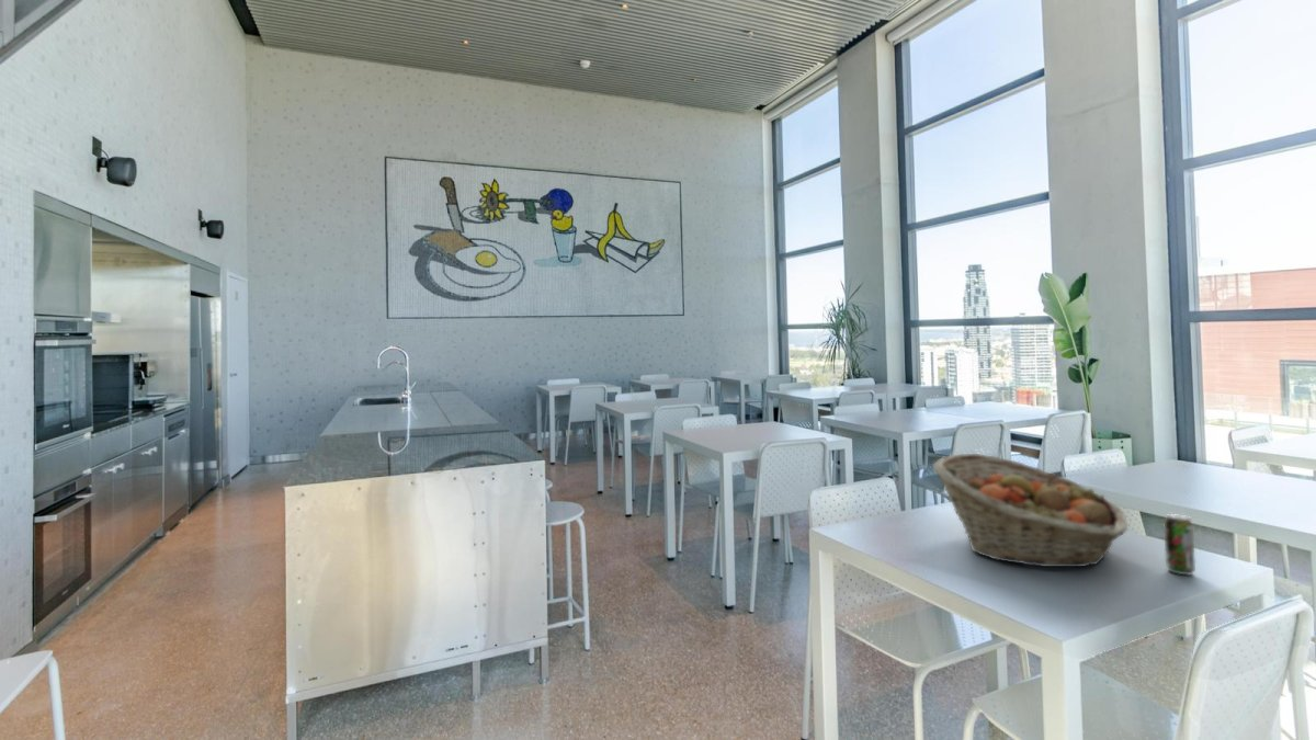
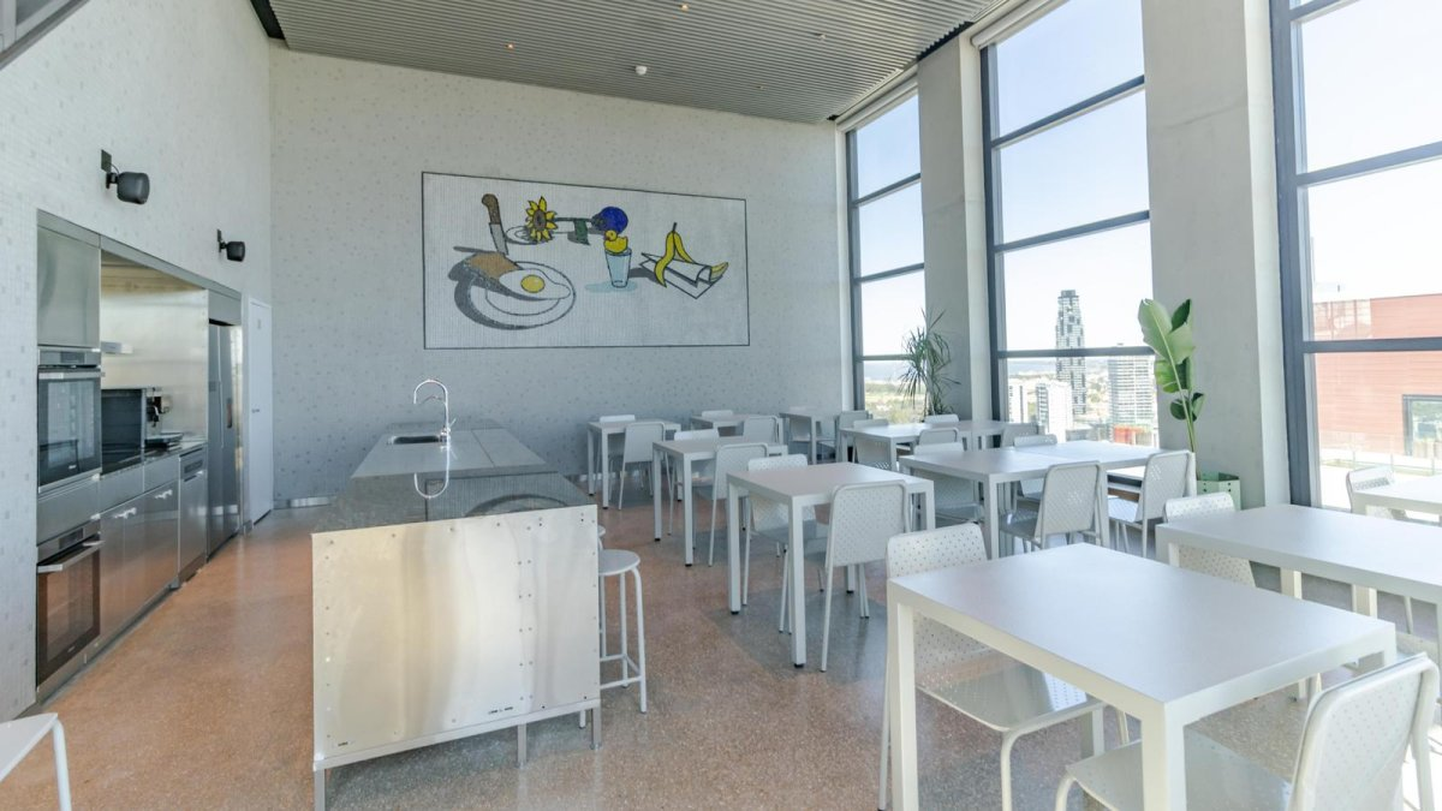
- beverage can (1179, 544)
- fruit basket (1025, 503)
